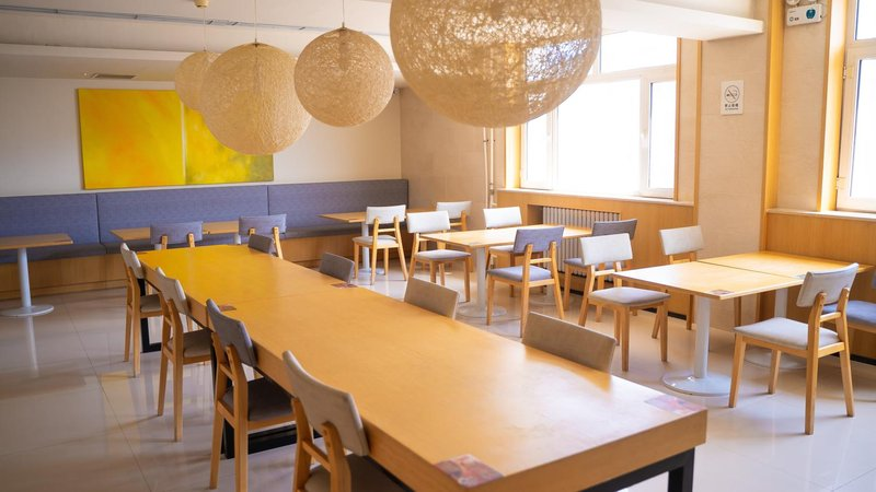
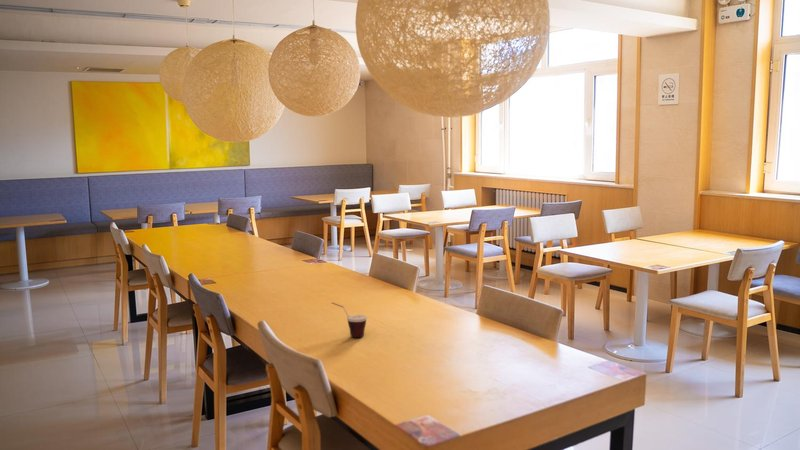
+ cup (349, 319)
